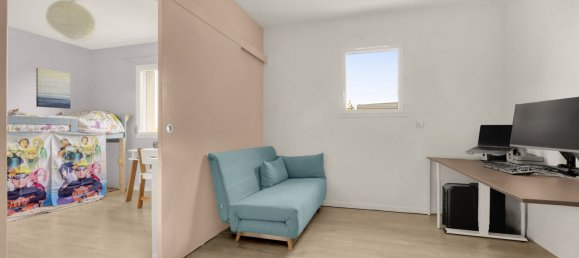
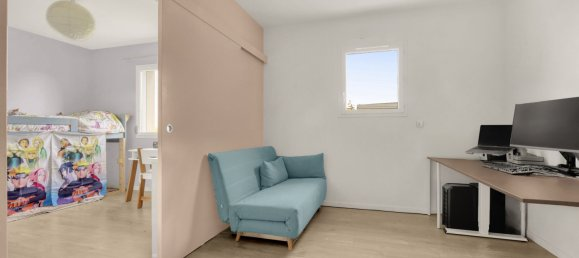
- wall art (54, 89)
